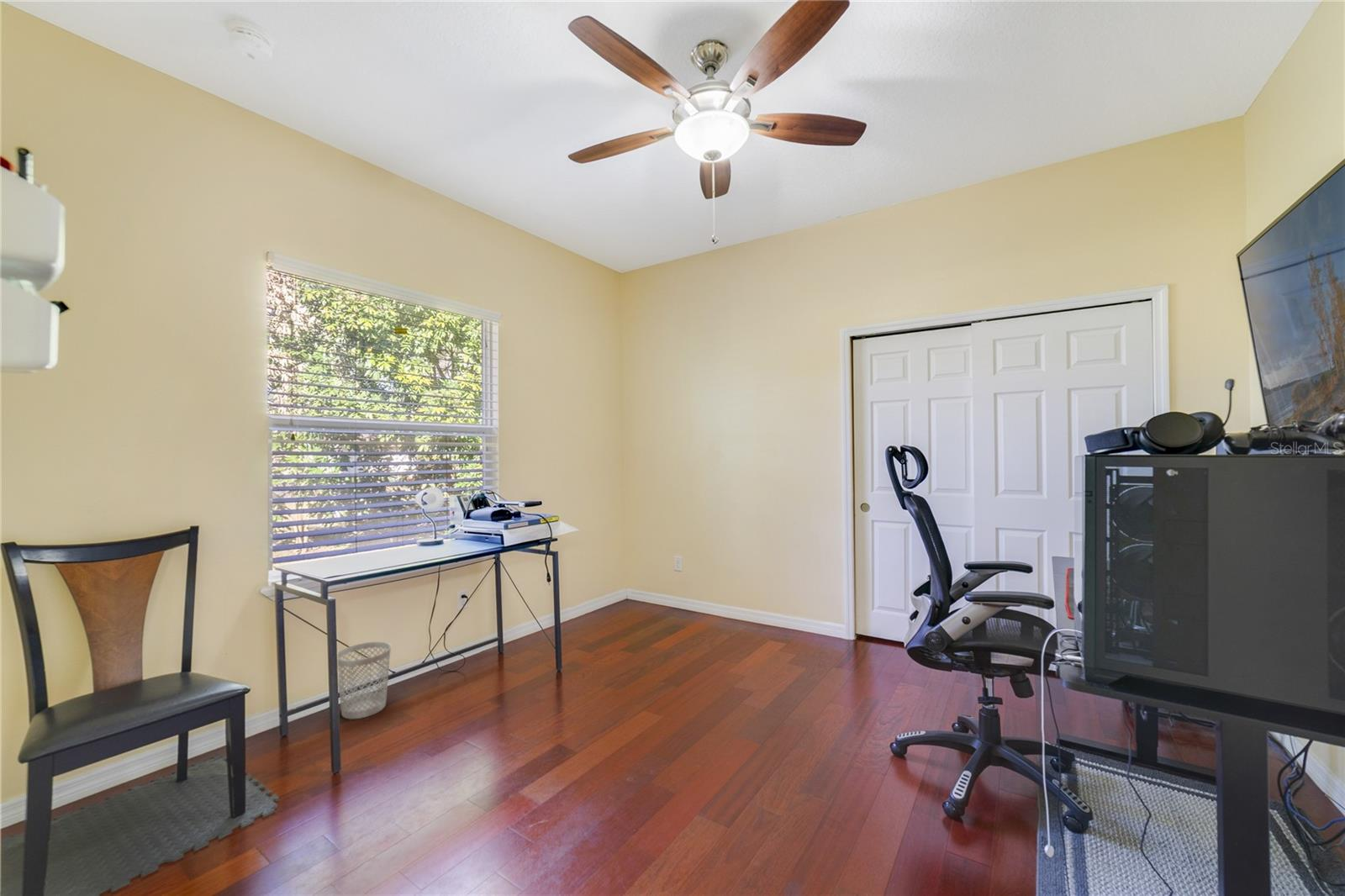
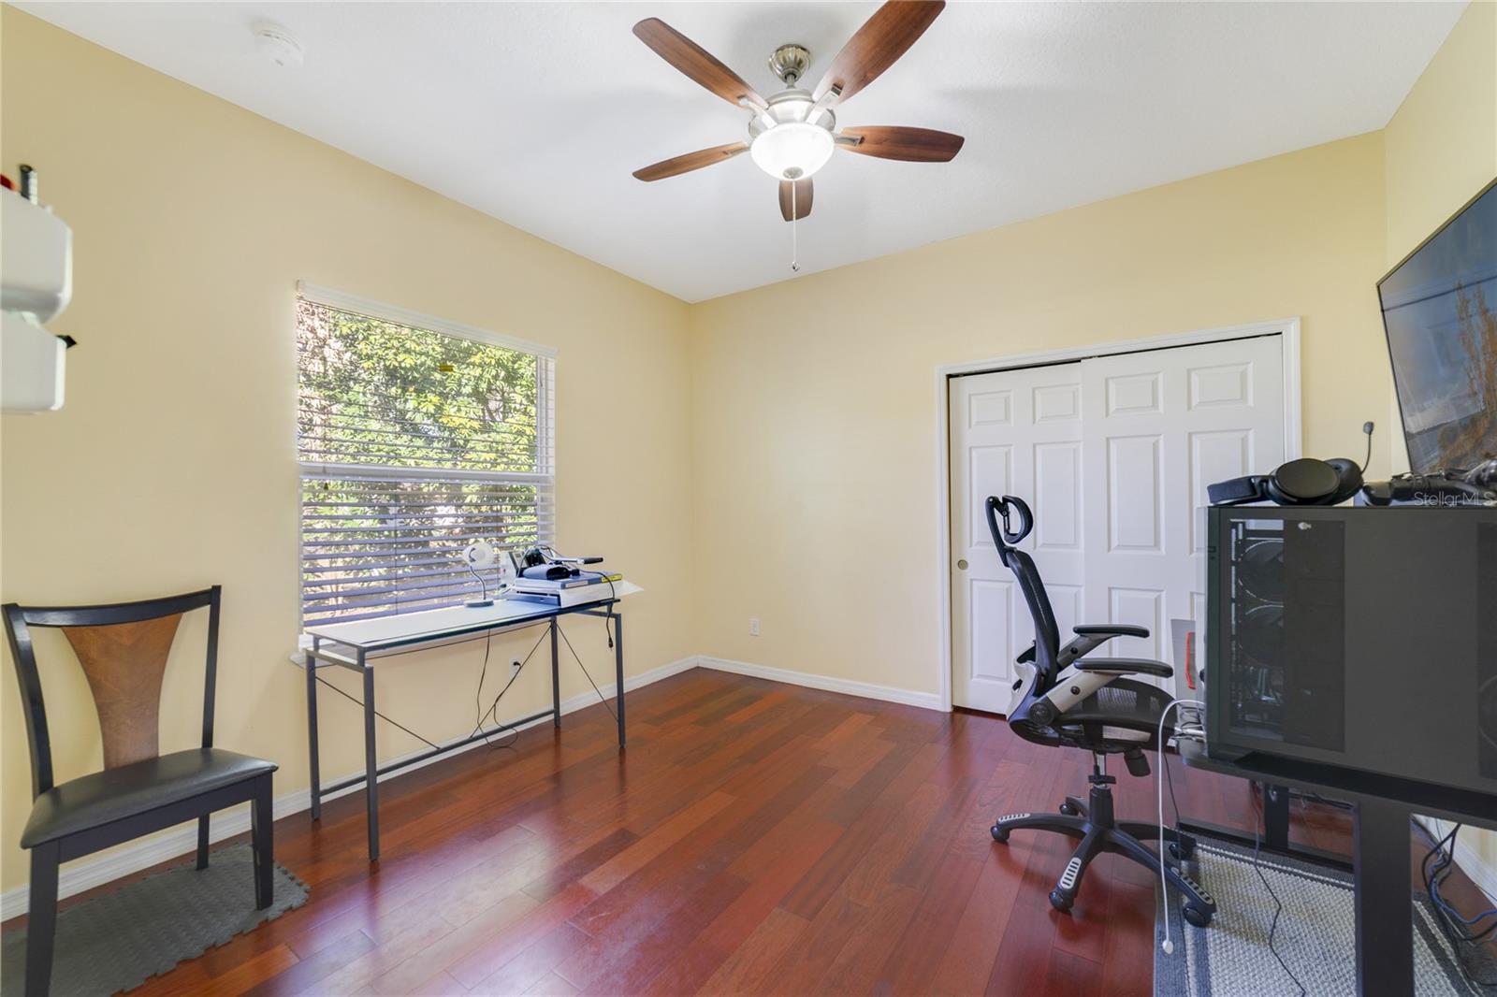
- wastebasket (363, 679)
